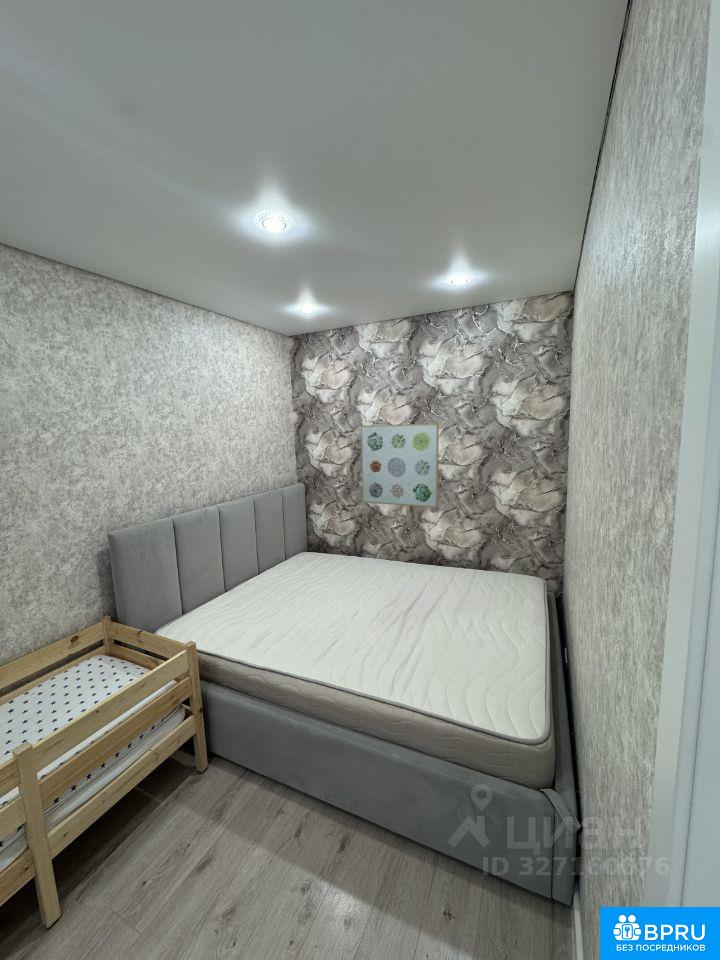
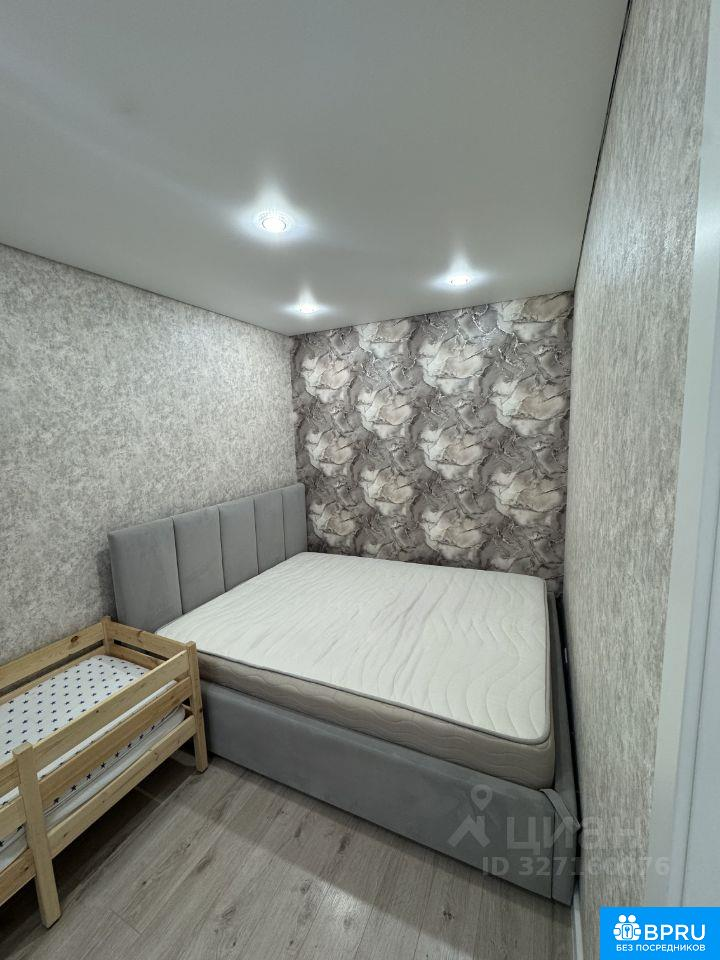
- wall art (398, 465)
